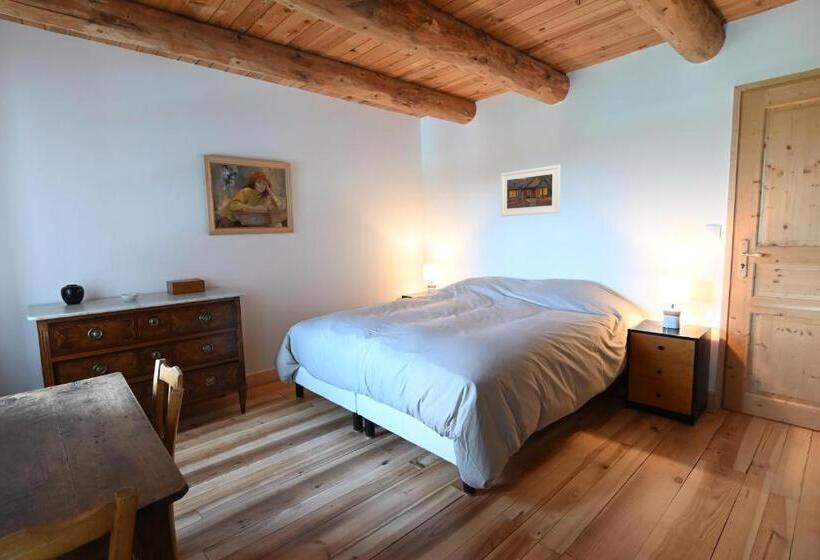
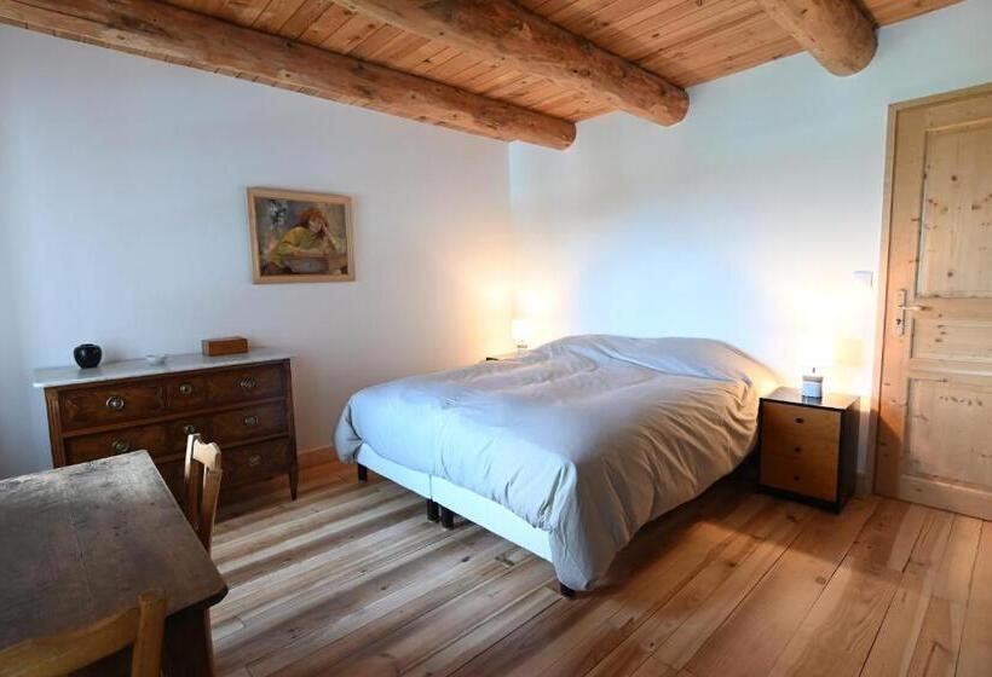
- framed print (528, 192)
